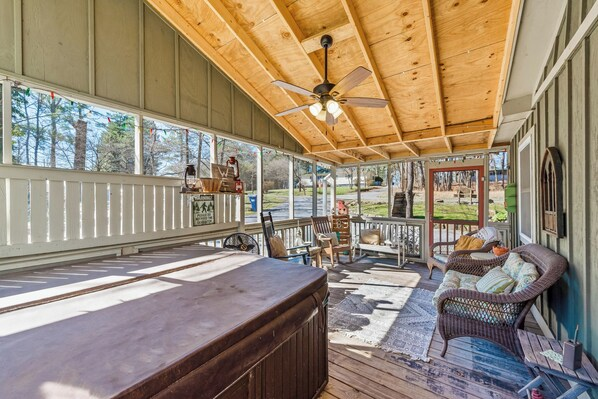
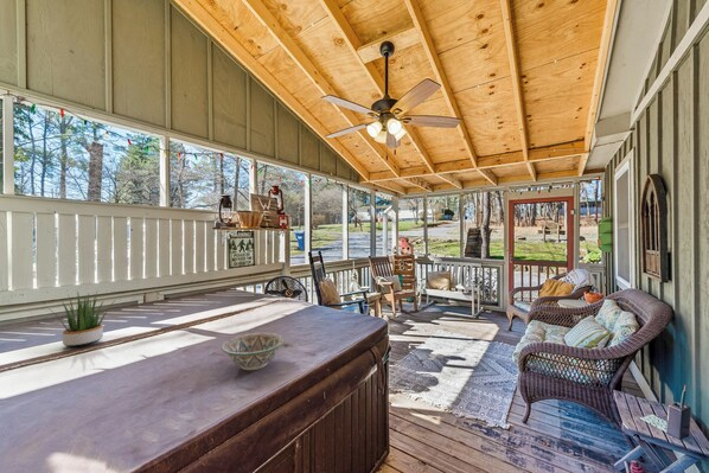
+ decorative bowl (254, 353)
+ potted plant (83, 318)
